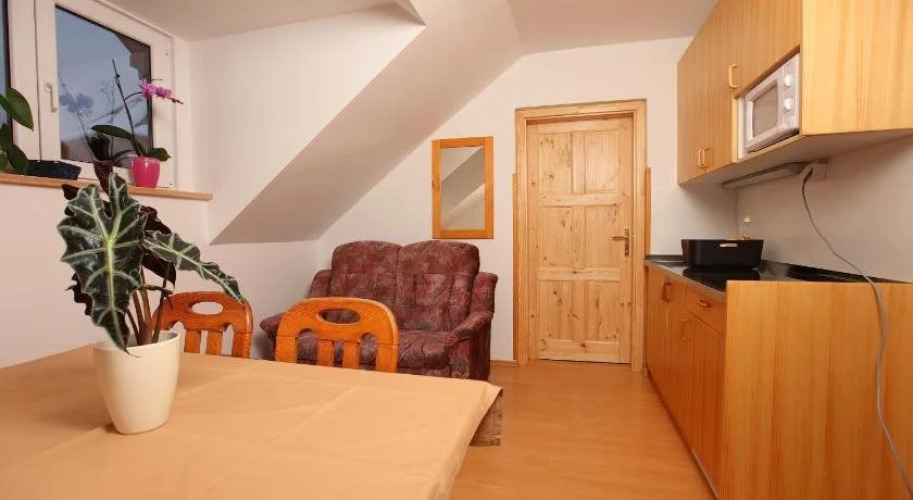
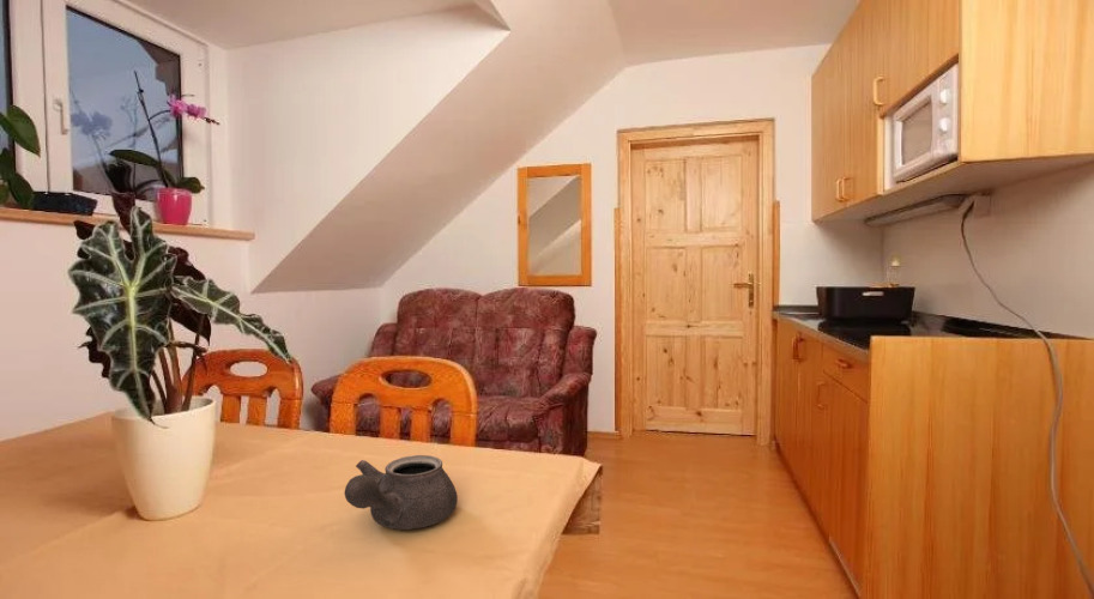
+ teapot (394, 490)
